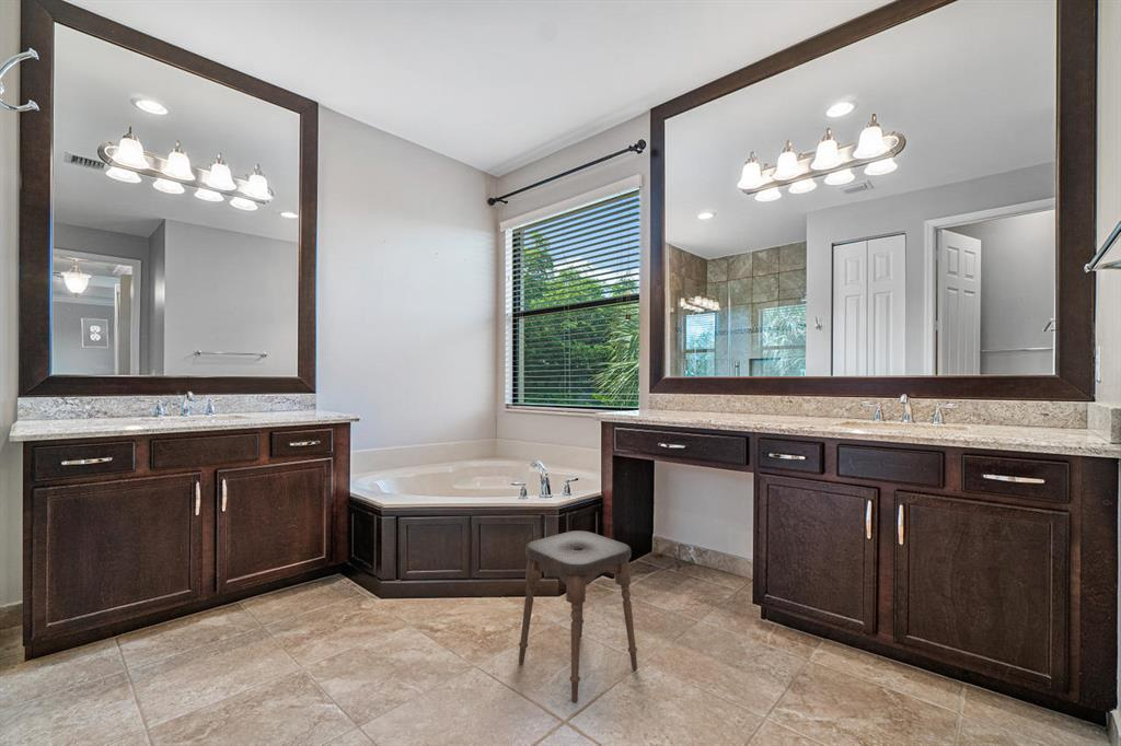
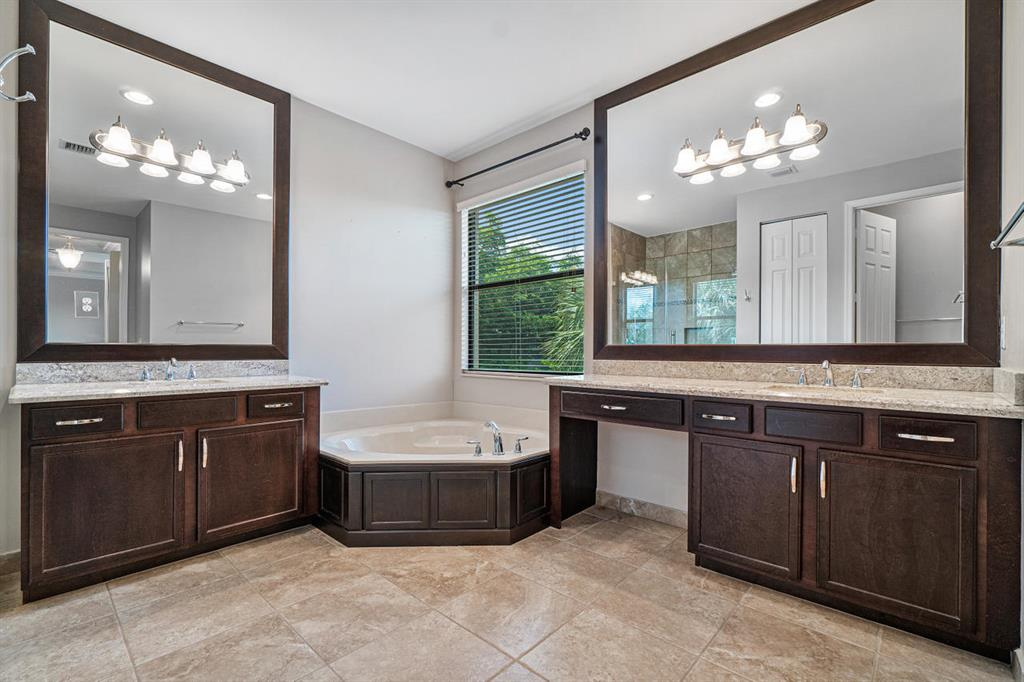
- stool (577, 606)
